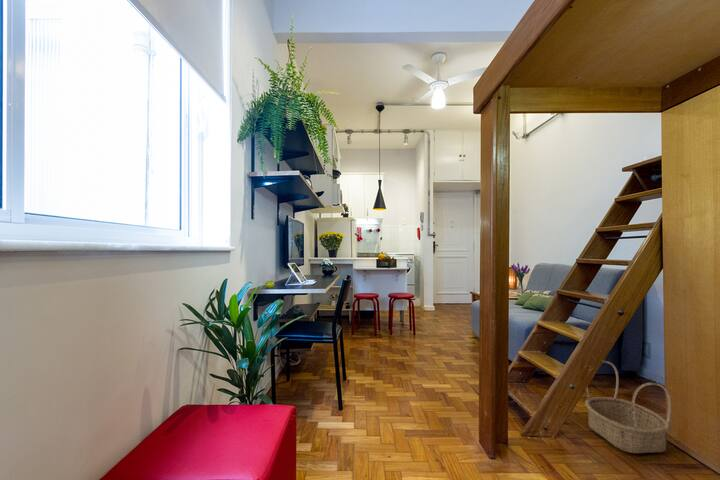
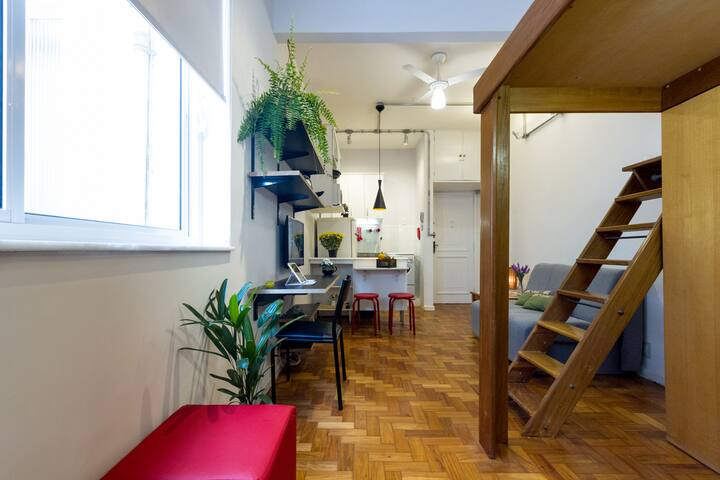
- basket (624, 404)
